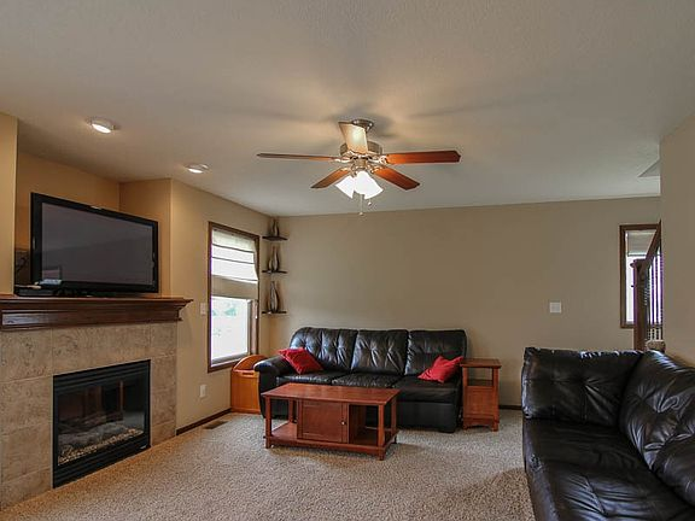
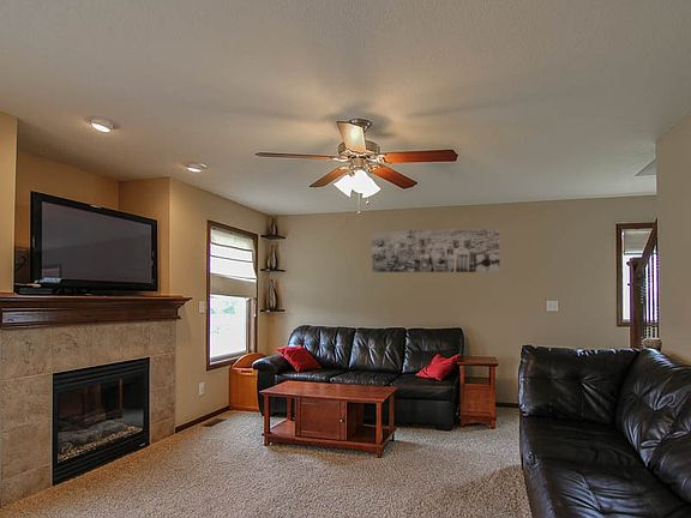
+ wall art (433, 251)
